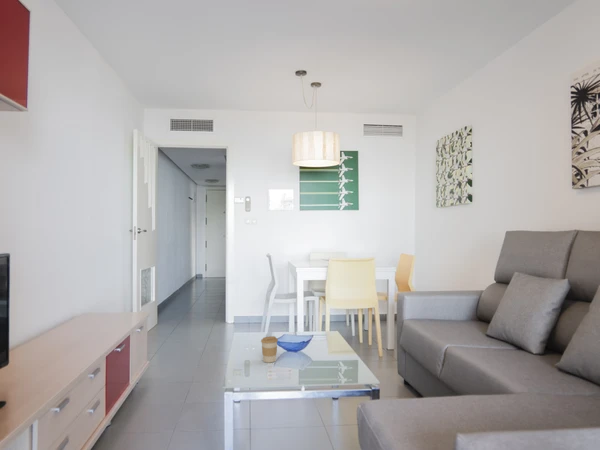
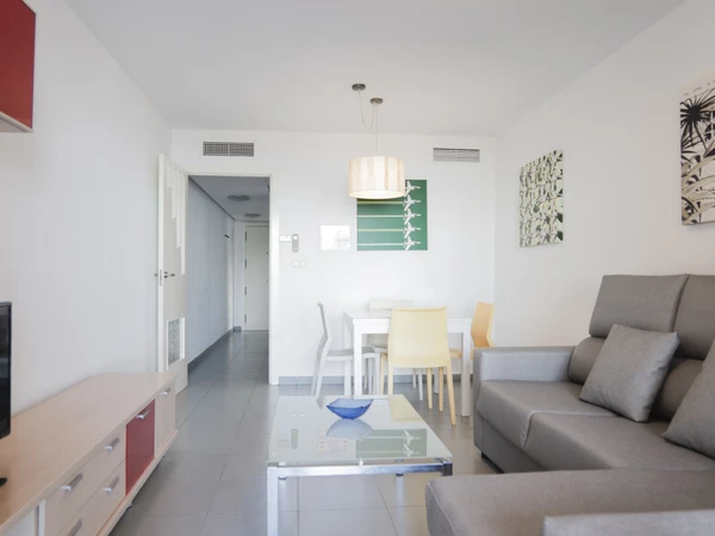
- coffee cup (269, 348)
